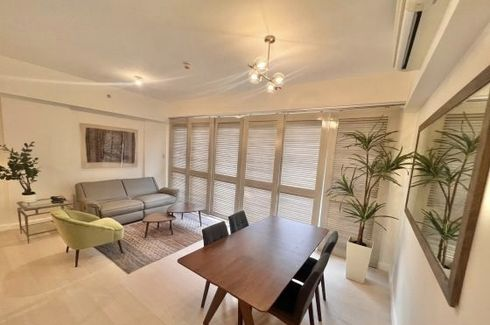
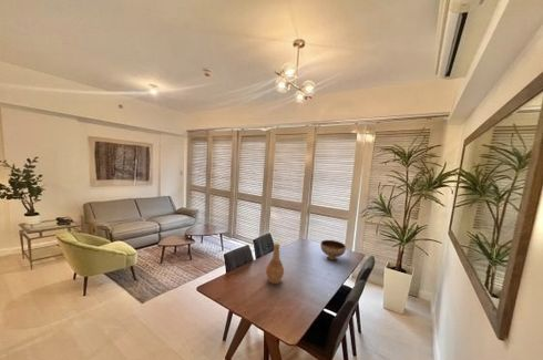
+ bowl (332, 250)
+ vase (275, 261)
